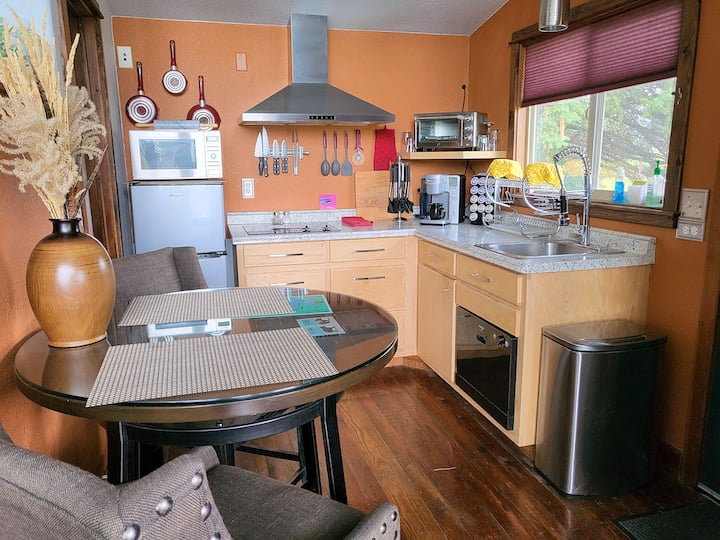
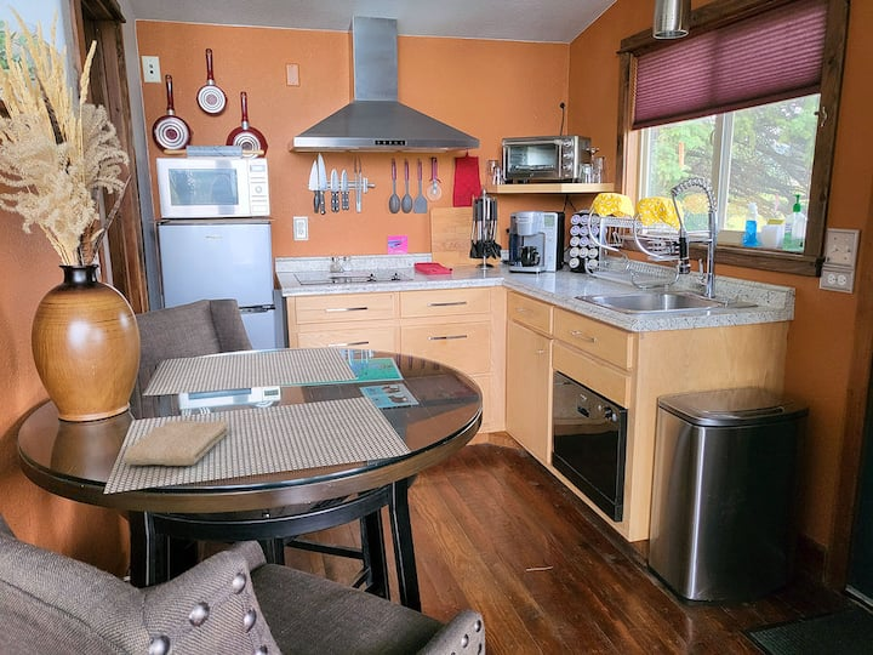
+ washcloth (181, 440)
